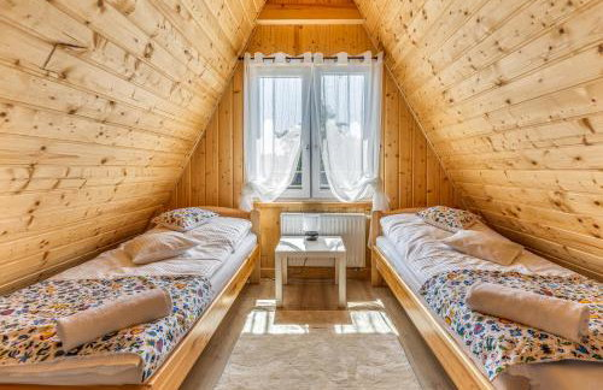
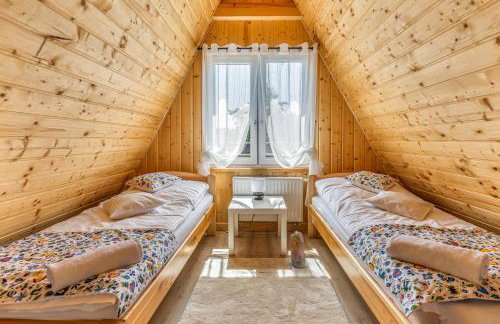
+ plush toy (296, 248)
